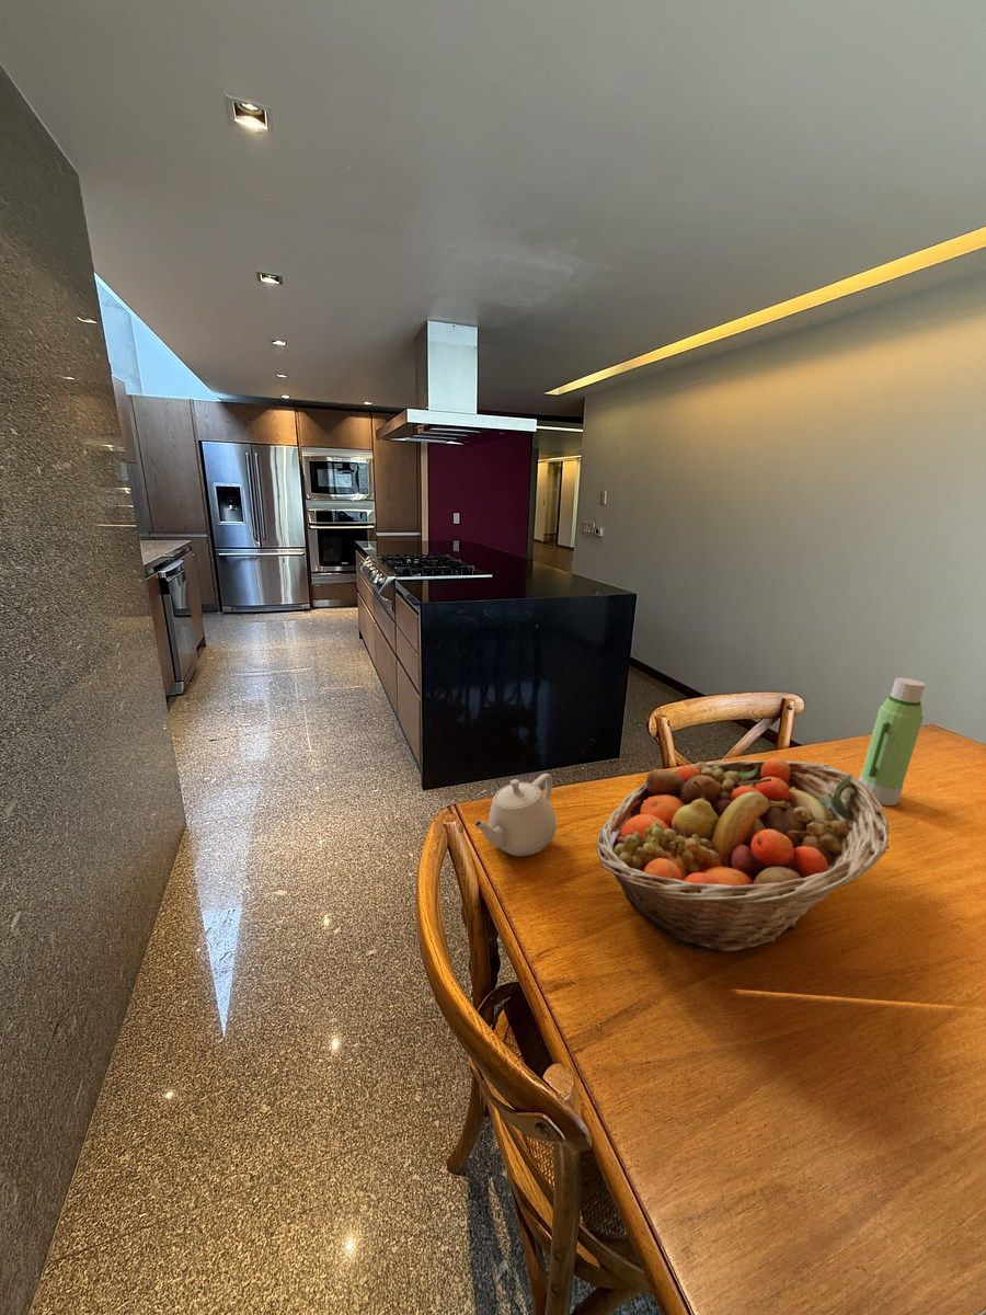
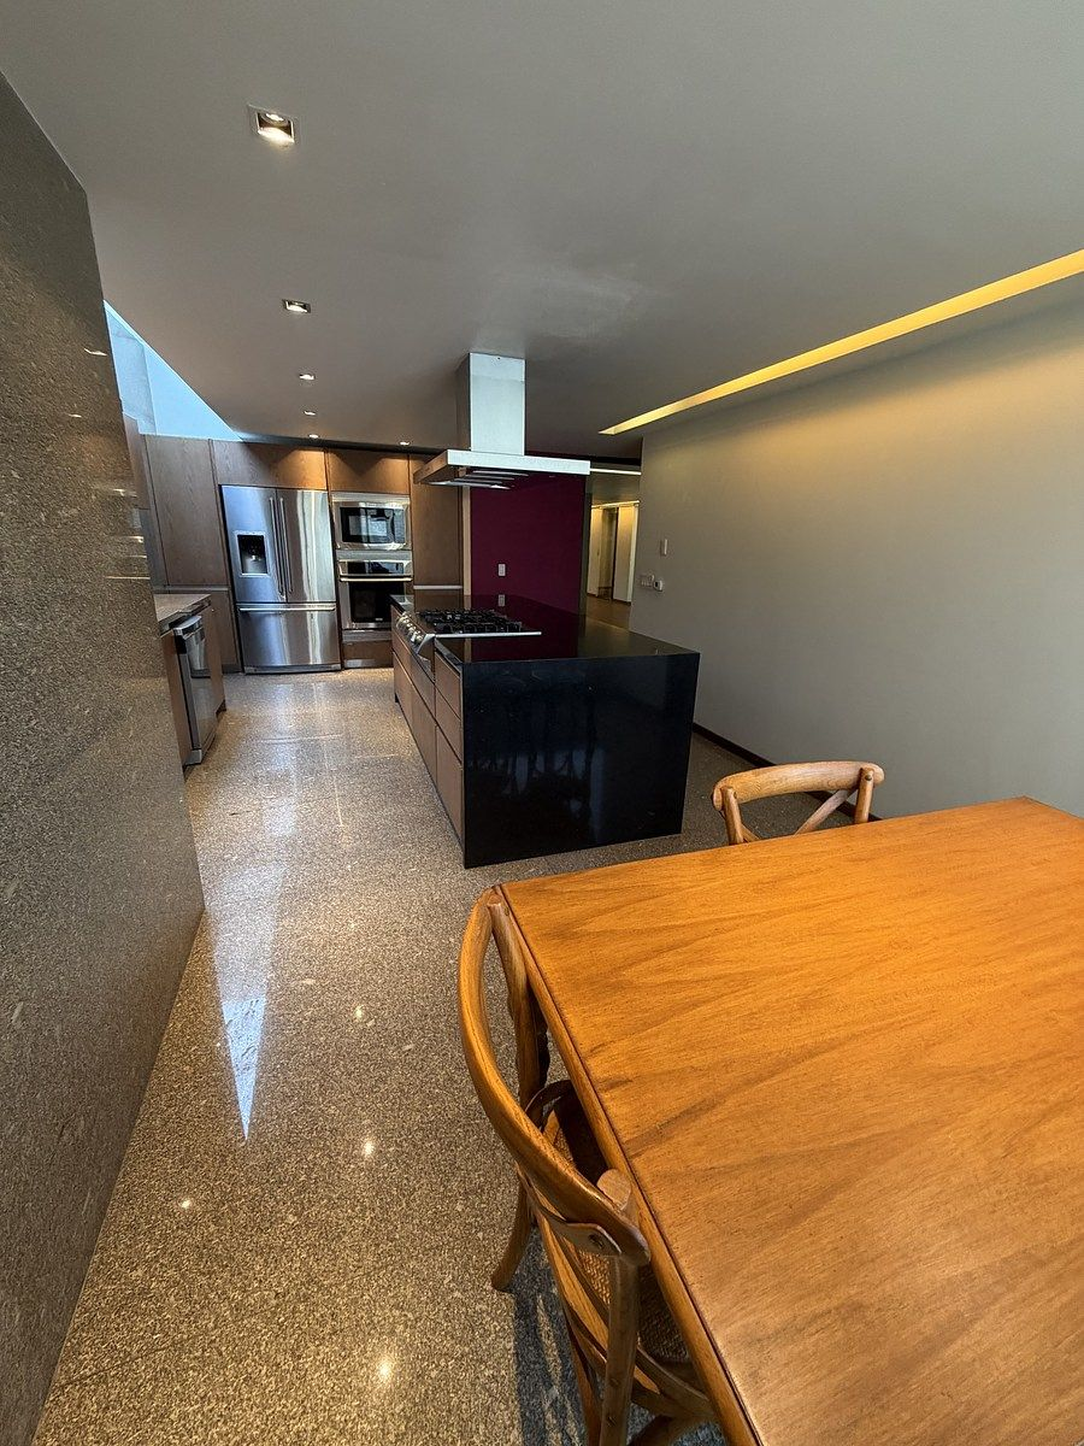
- teapot (517, 815)
- water bottle (891, 741)
- fruit basket (729, 834)
